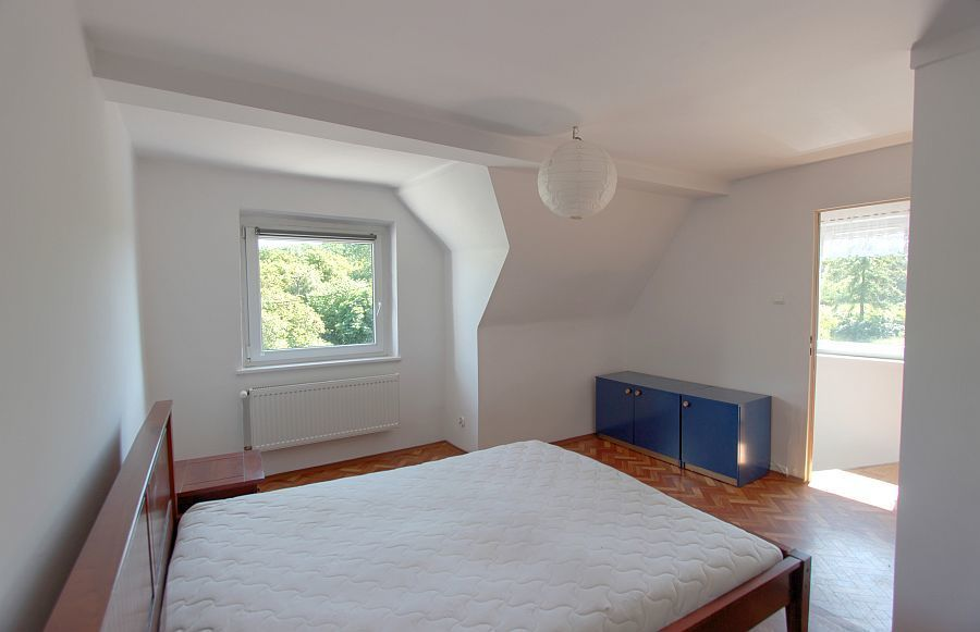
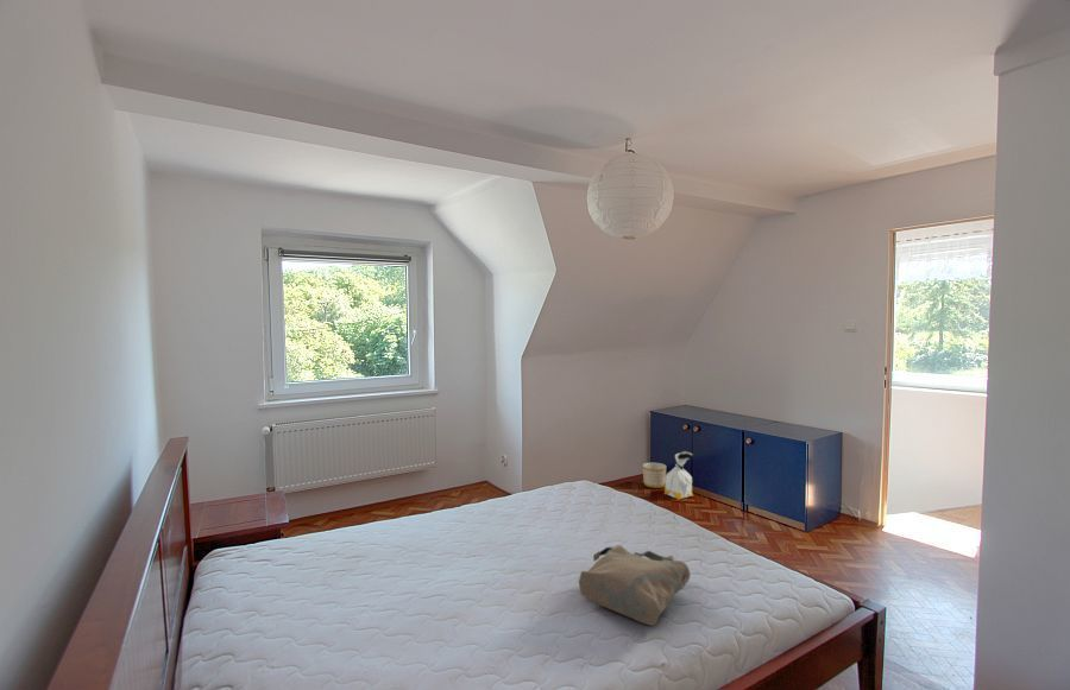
+ bag (679, 473)
+ planter (654, 475)
+ tote bag (637, 571)
